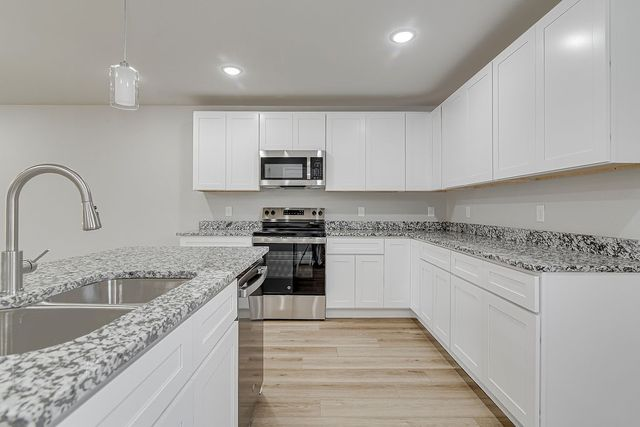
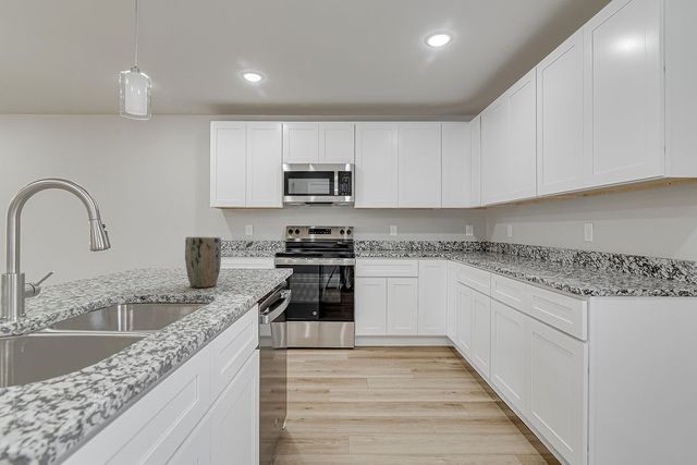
+ plant pot (203, 261)
